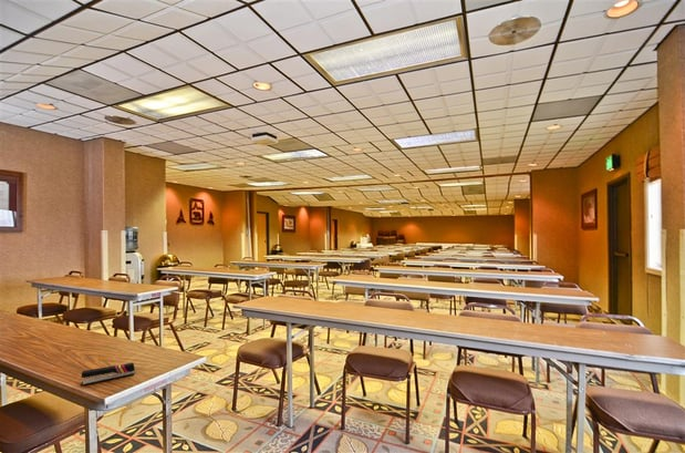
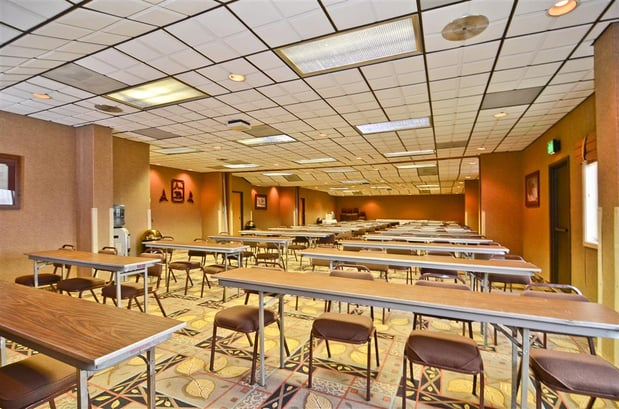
- stapler (108, 372)
